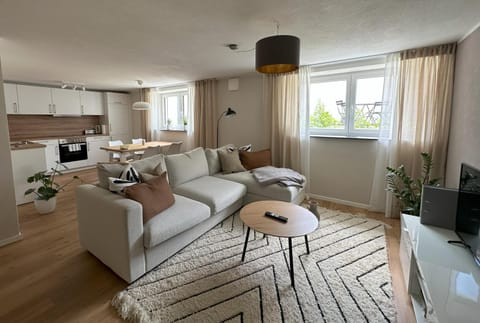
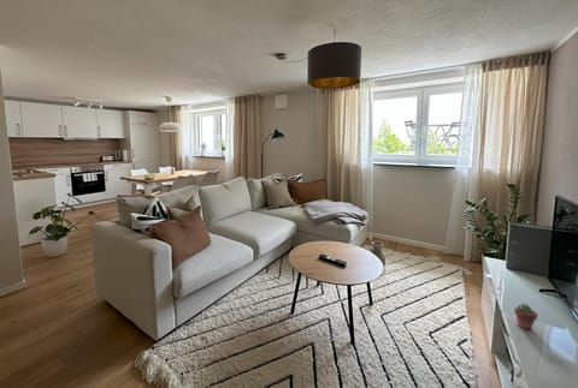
+ potted succulent (525, 315)
